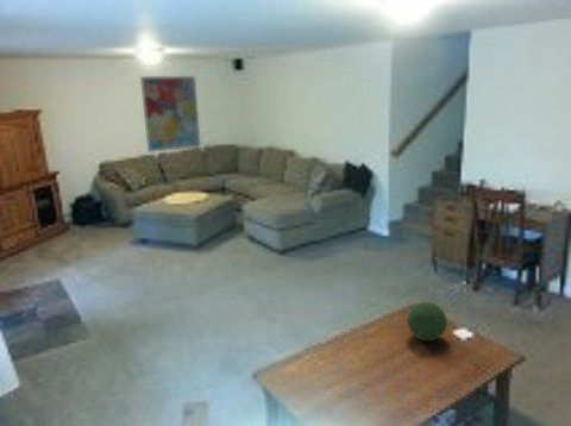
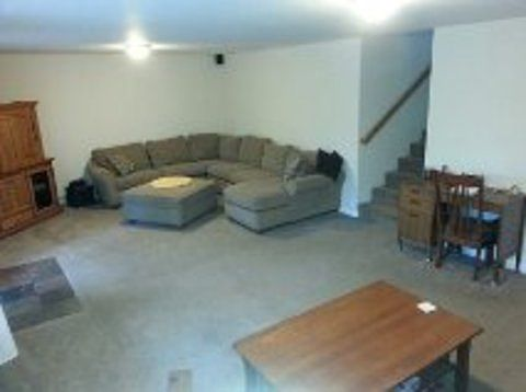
- wall art (171, 113)
- decorative orb (426, 320)
